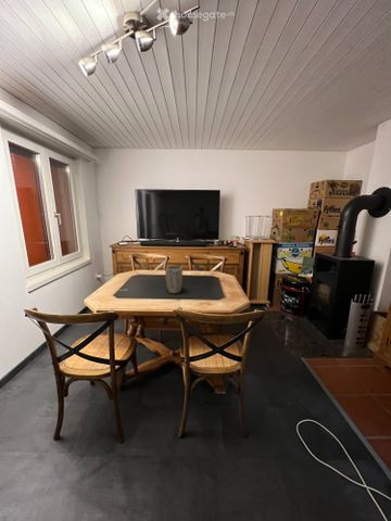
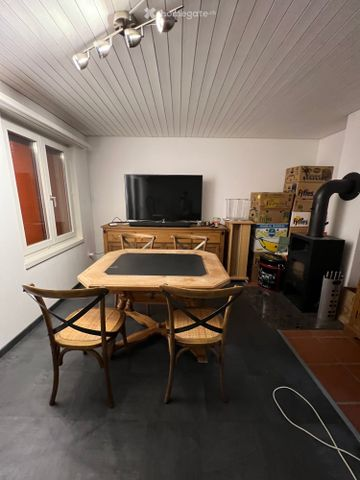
- plant pot (174, 279)
